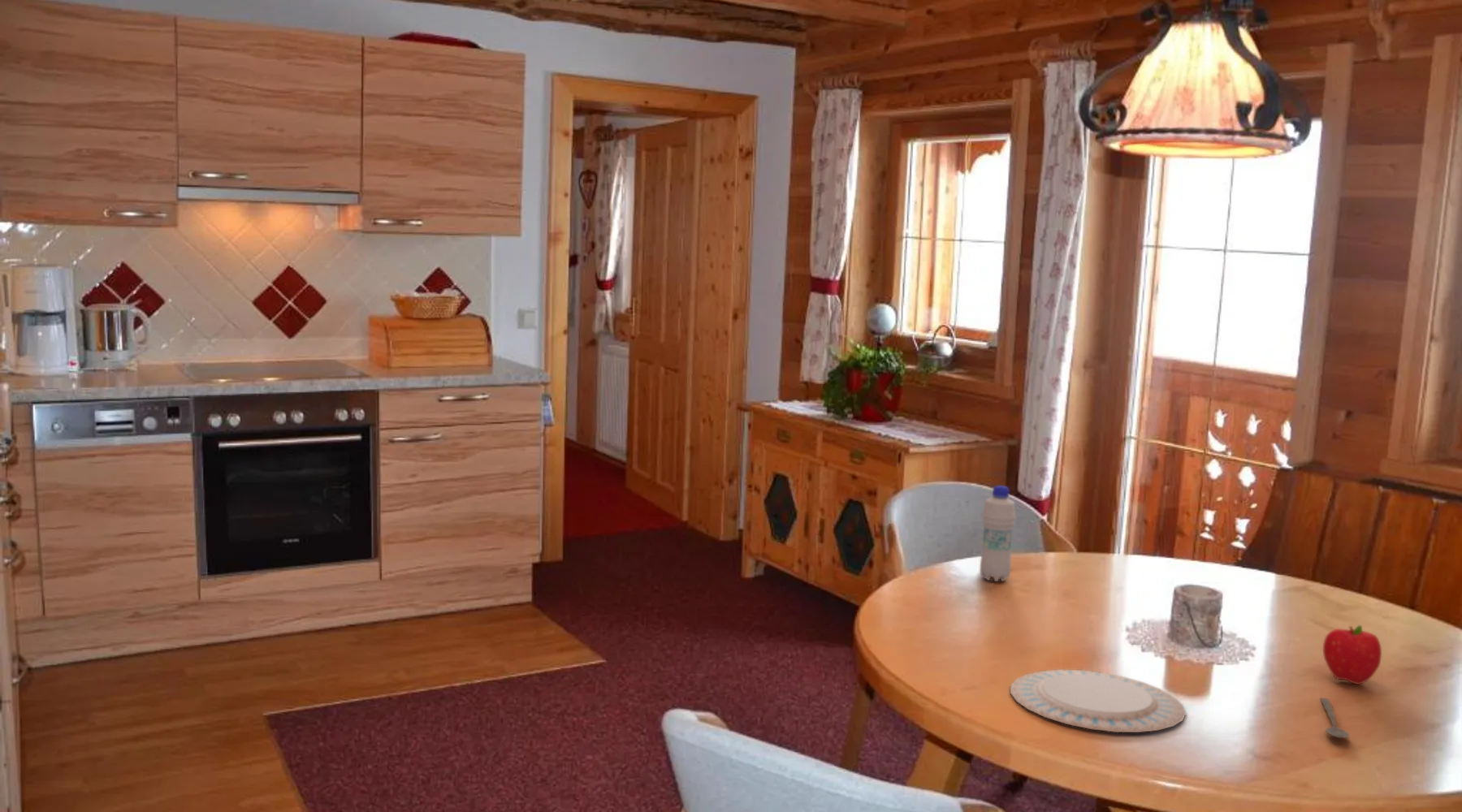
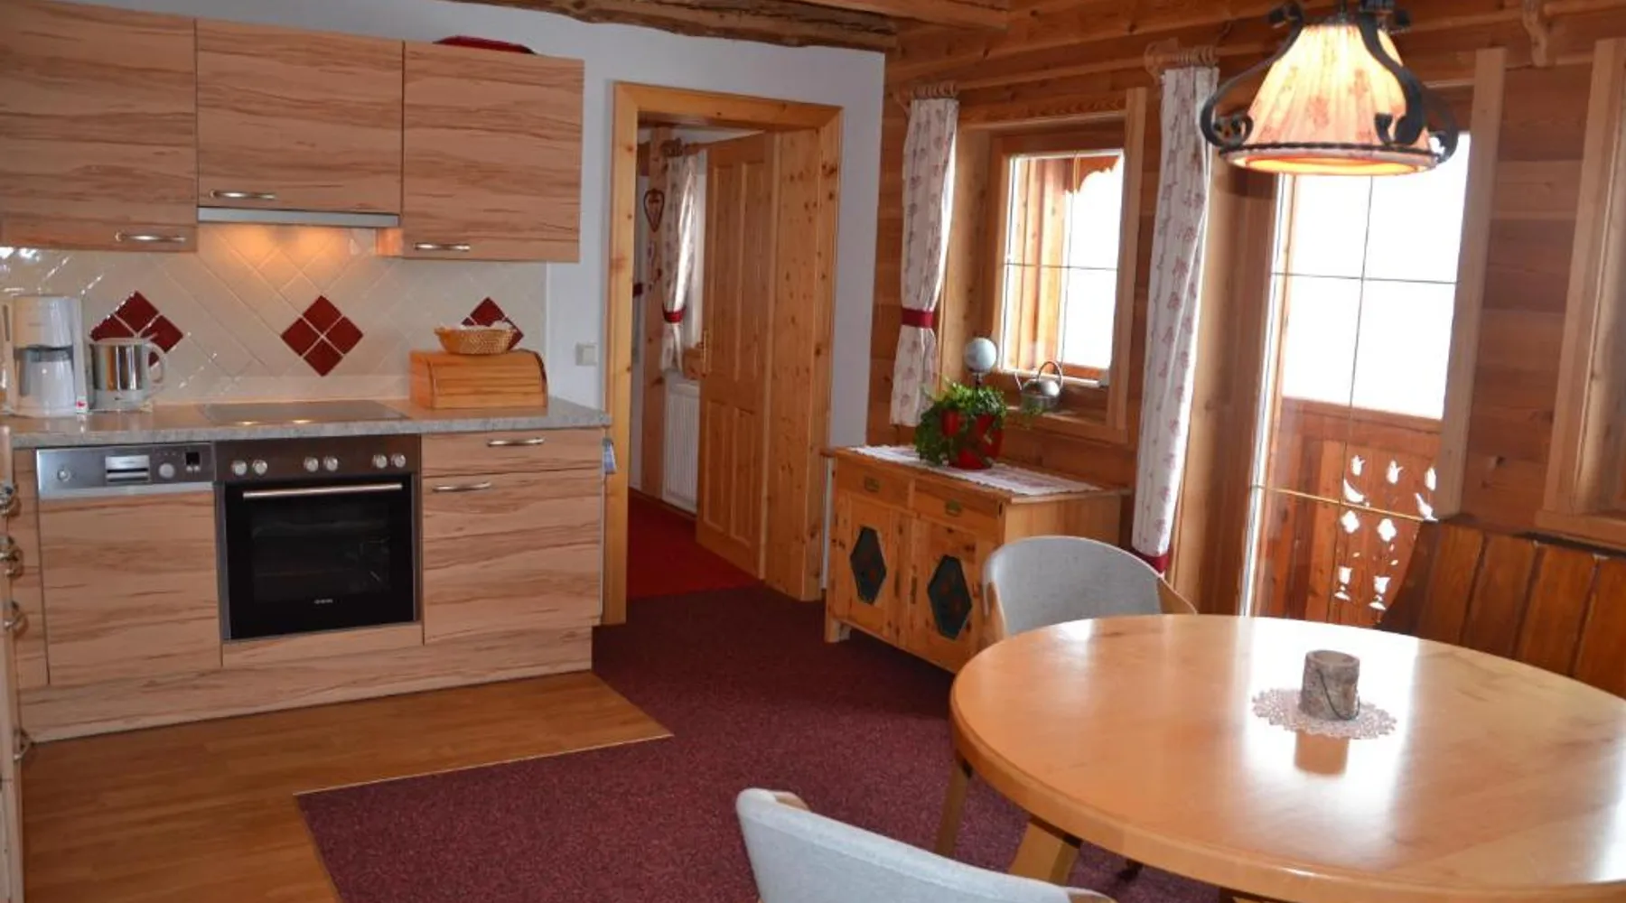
- spoon (1332, 717)
- fruit (1352, 653)
- chinaware (1096, 695)
- bottle (997, 532)
